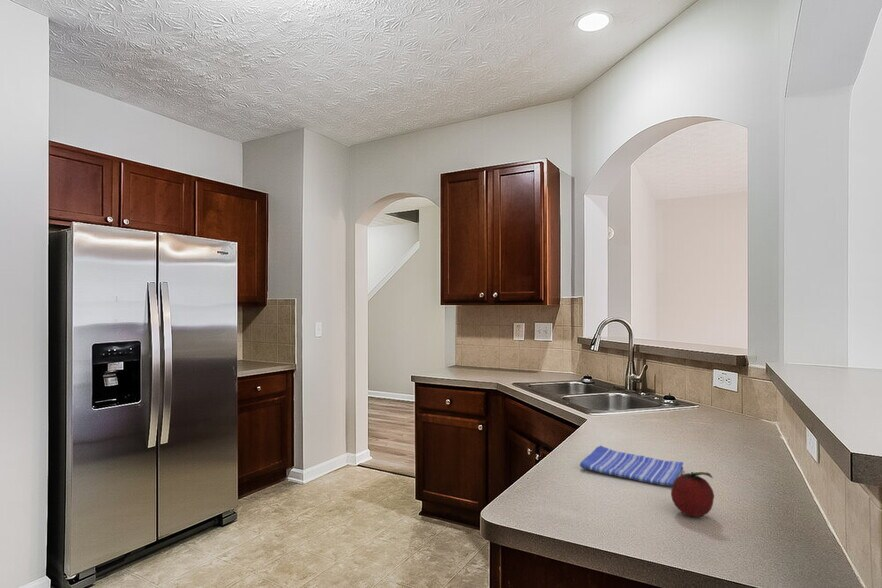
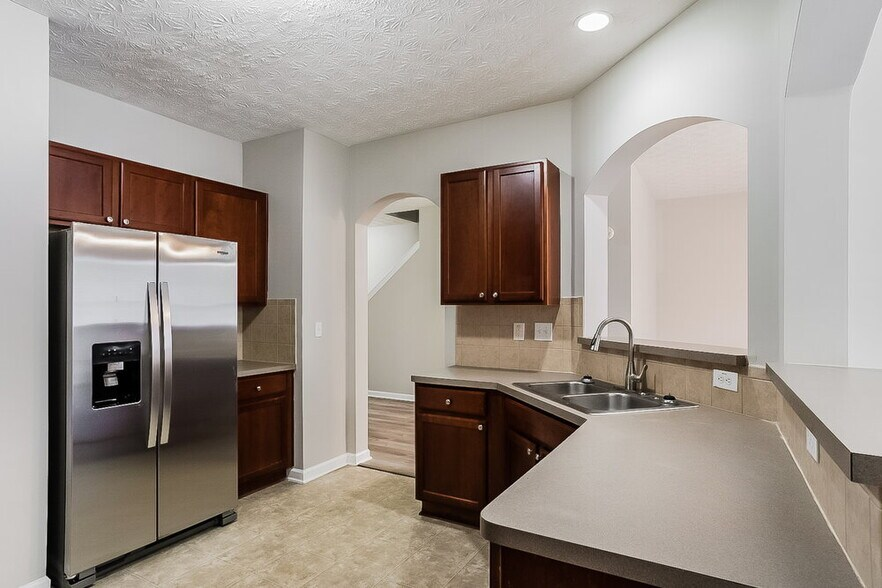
- dish towel (631, 464)
- fruit (693, 491)
